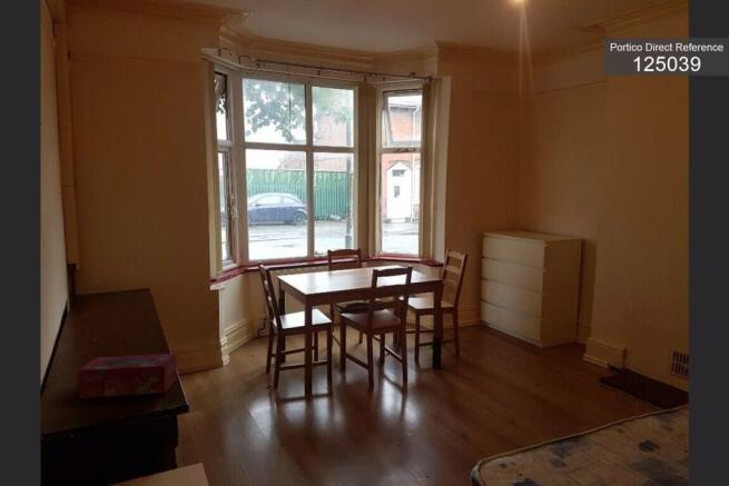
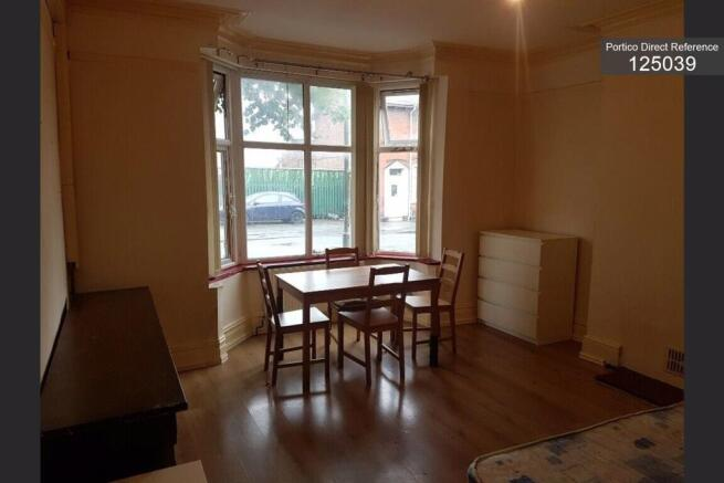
- tissue box (129, 374)
